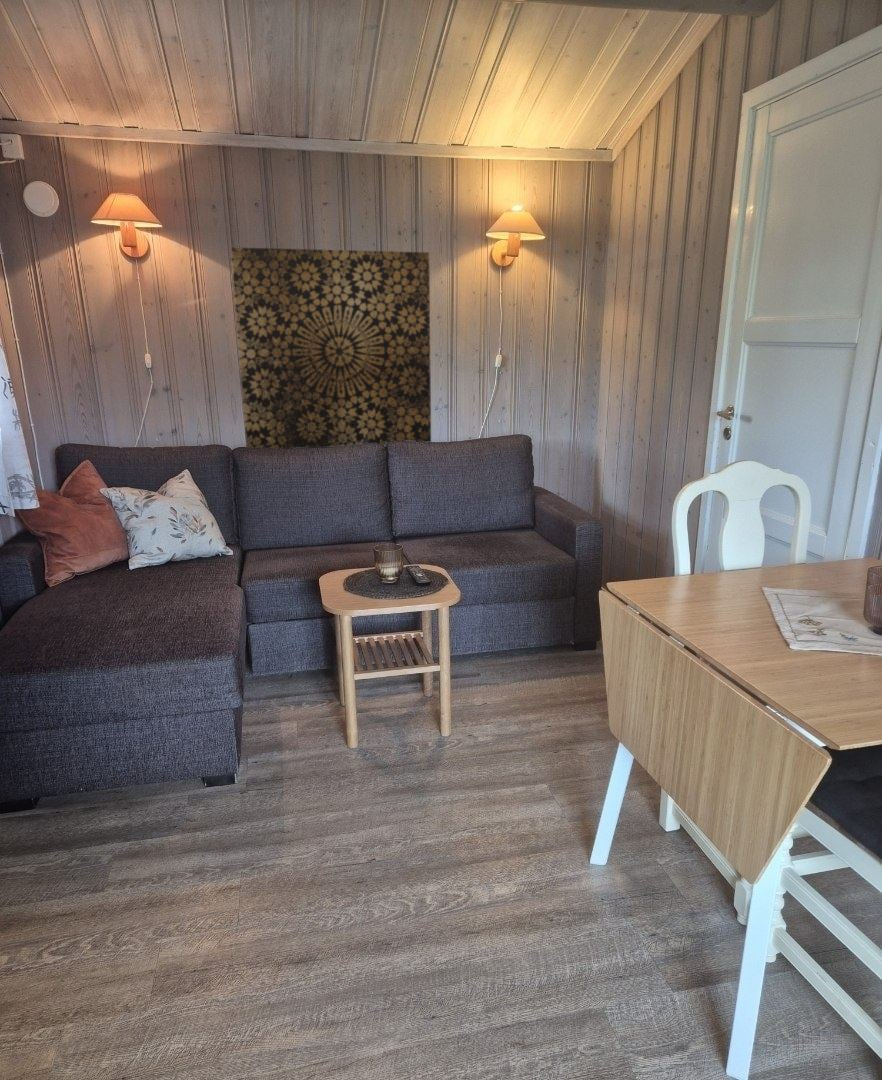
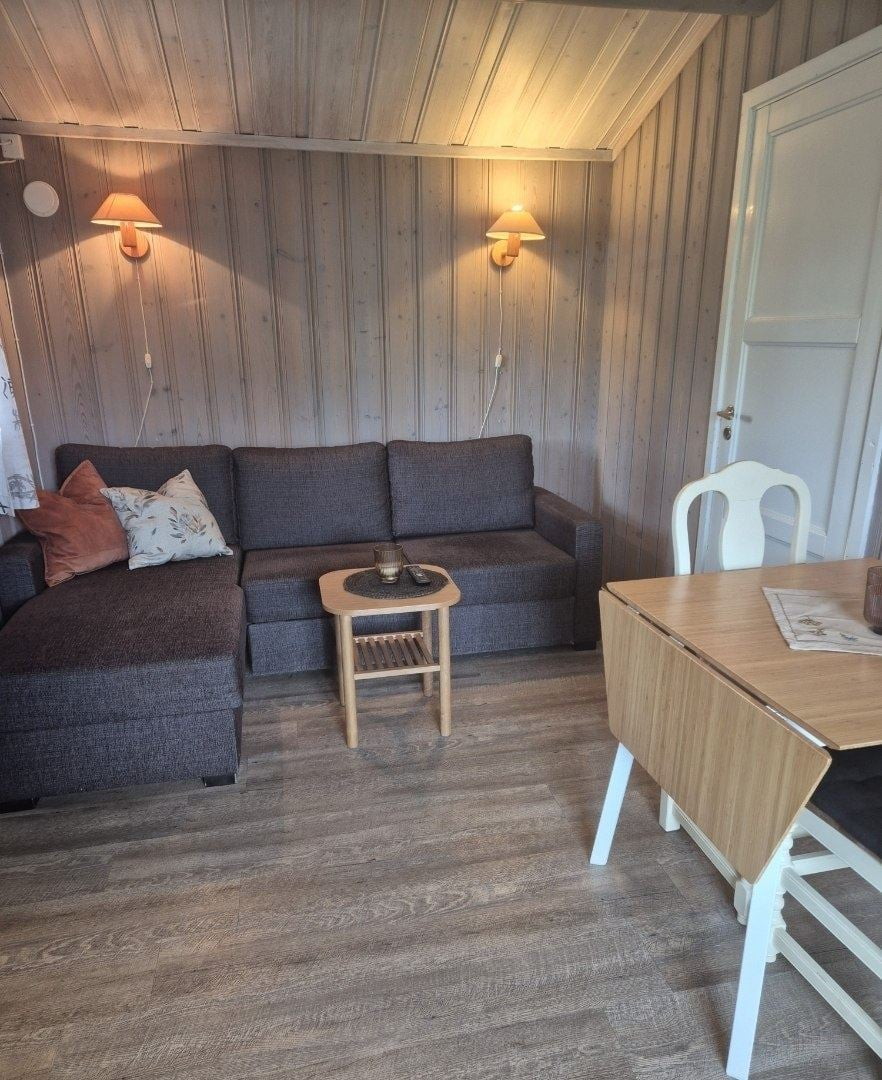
- wall art (337, 352)
